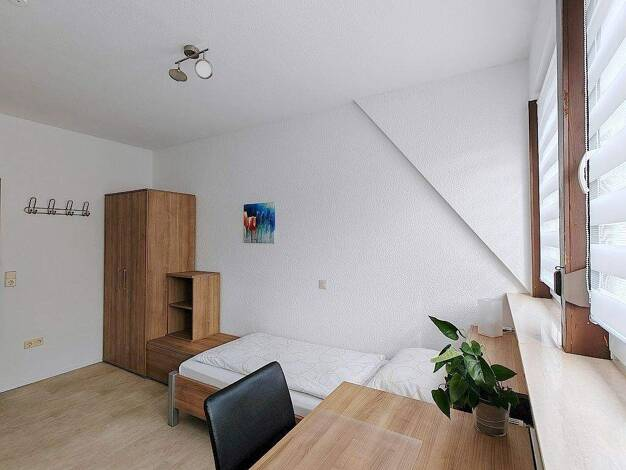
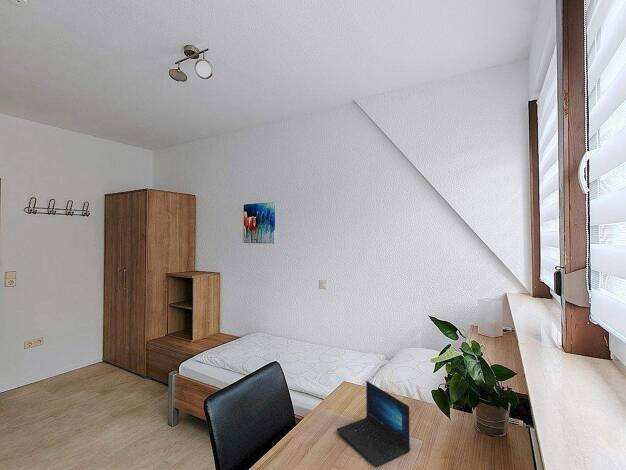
+ laptop (371, 418)
